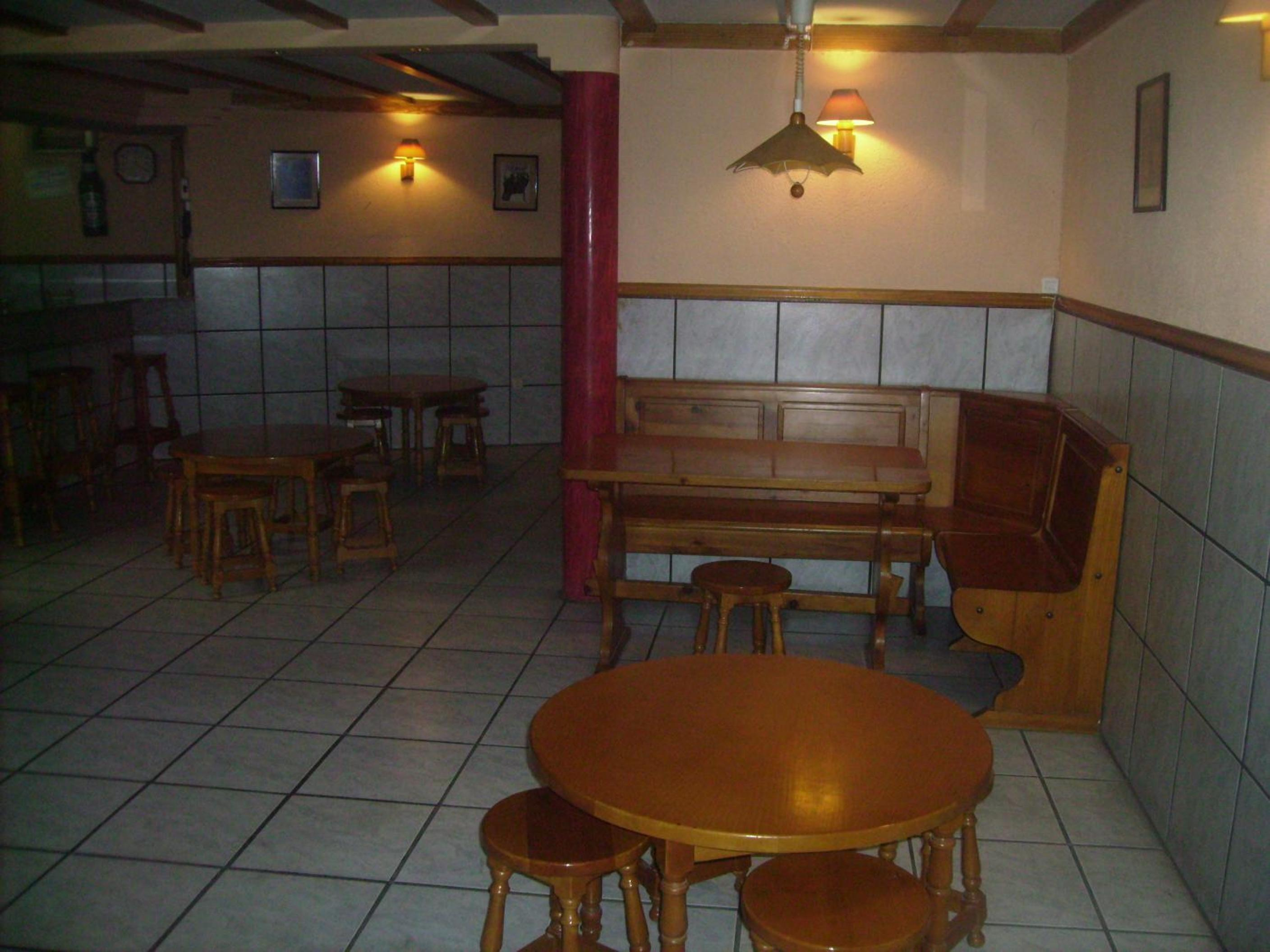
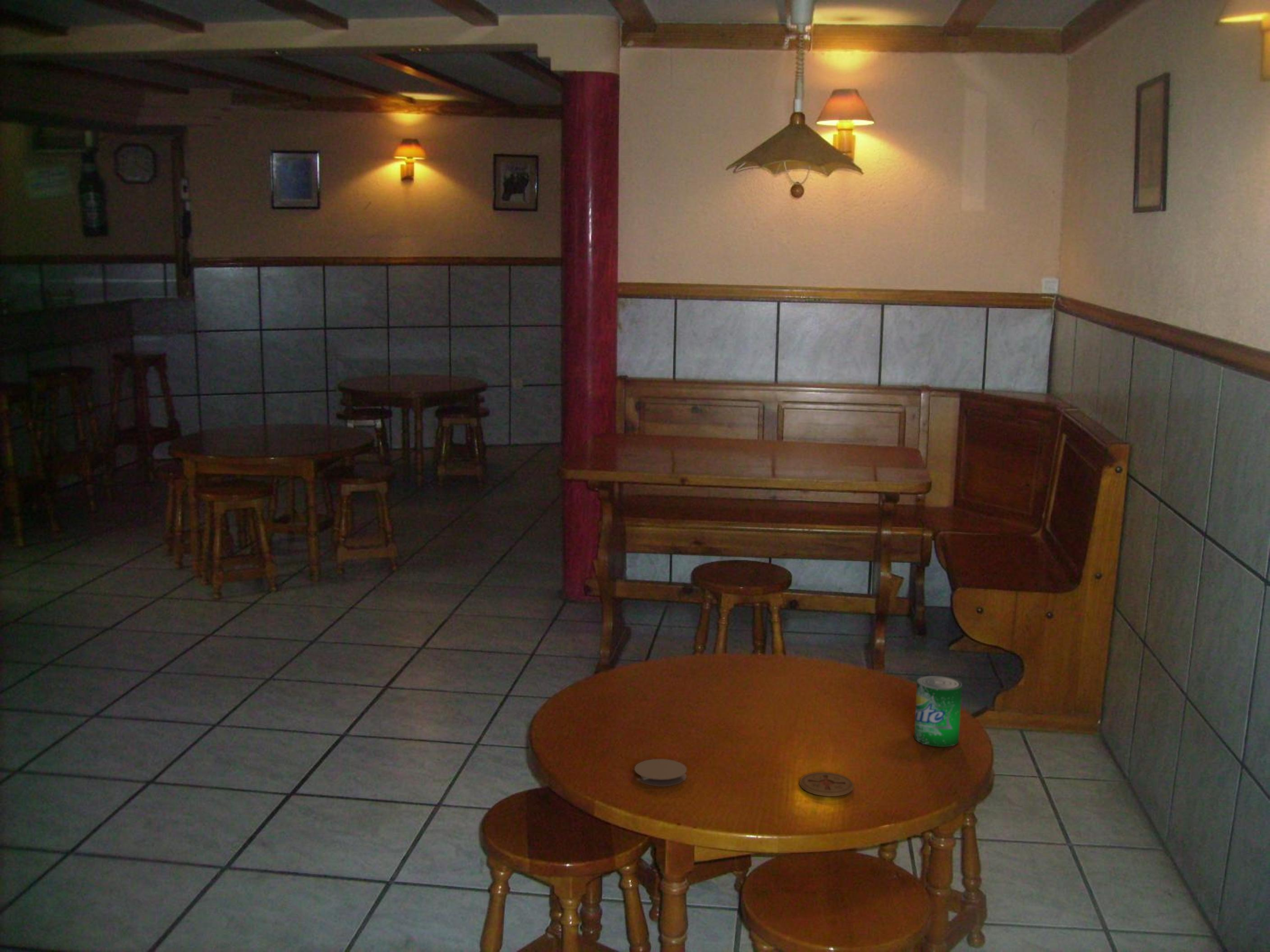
+ coaster (660, 772)
+ coaster (826, 784)
+ beverage can (938, 710)
